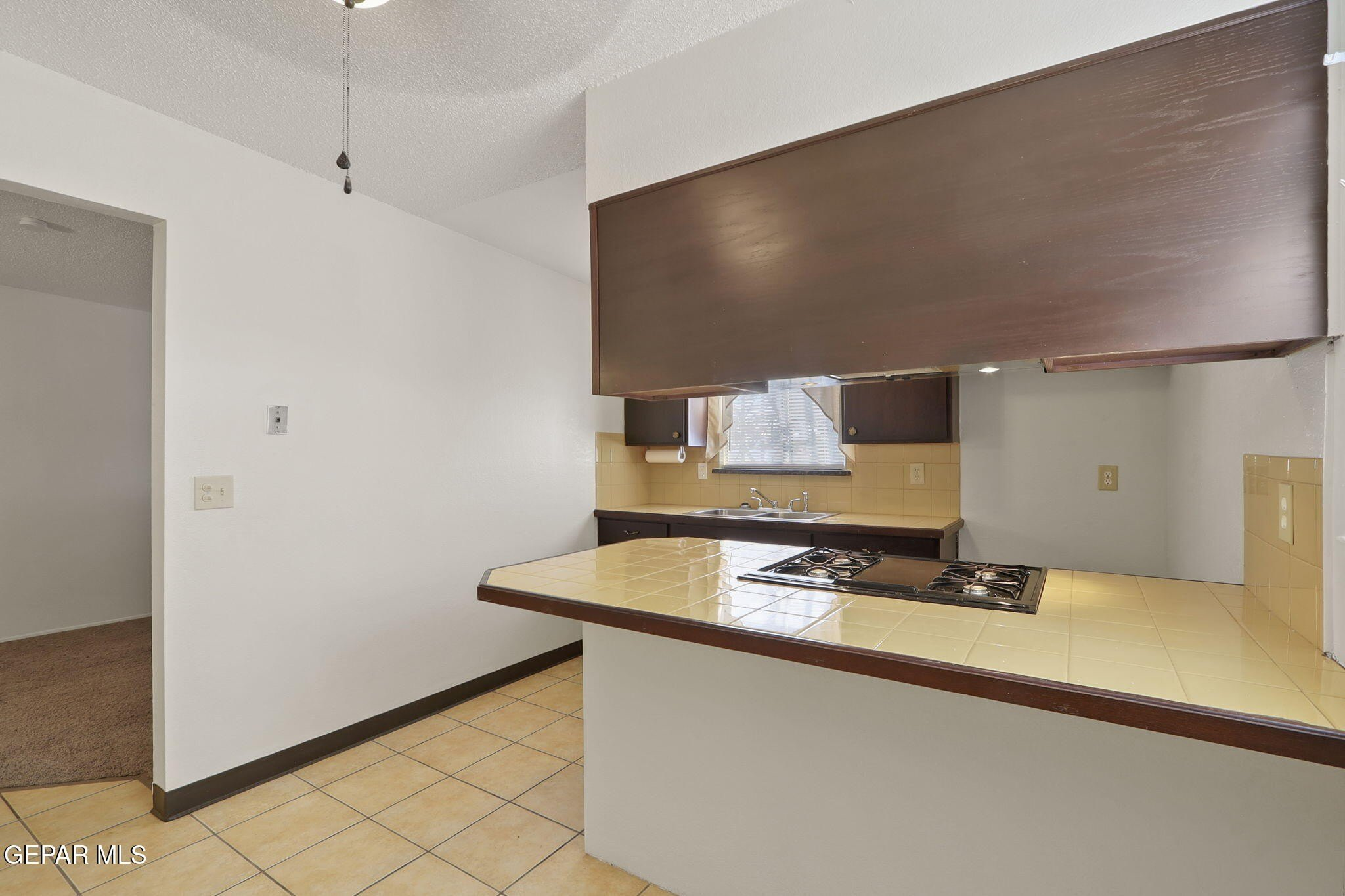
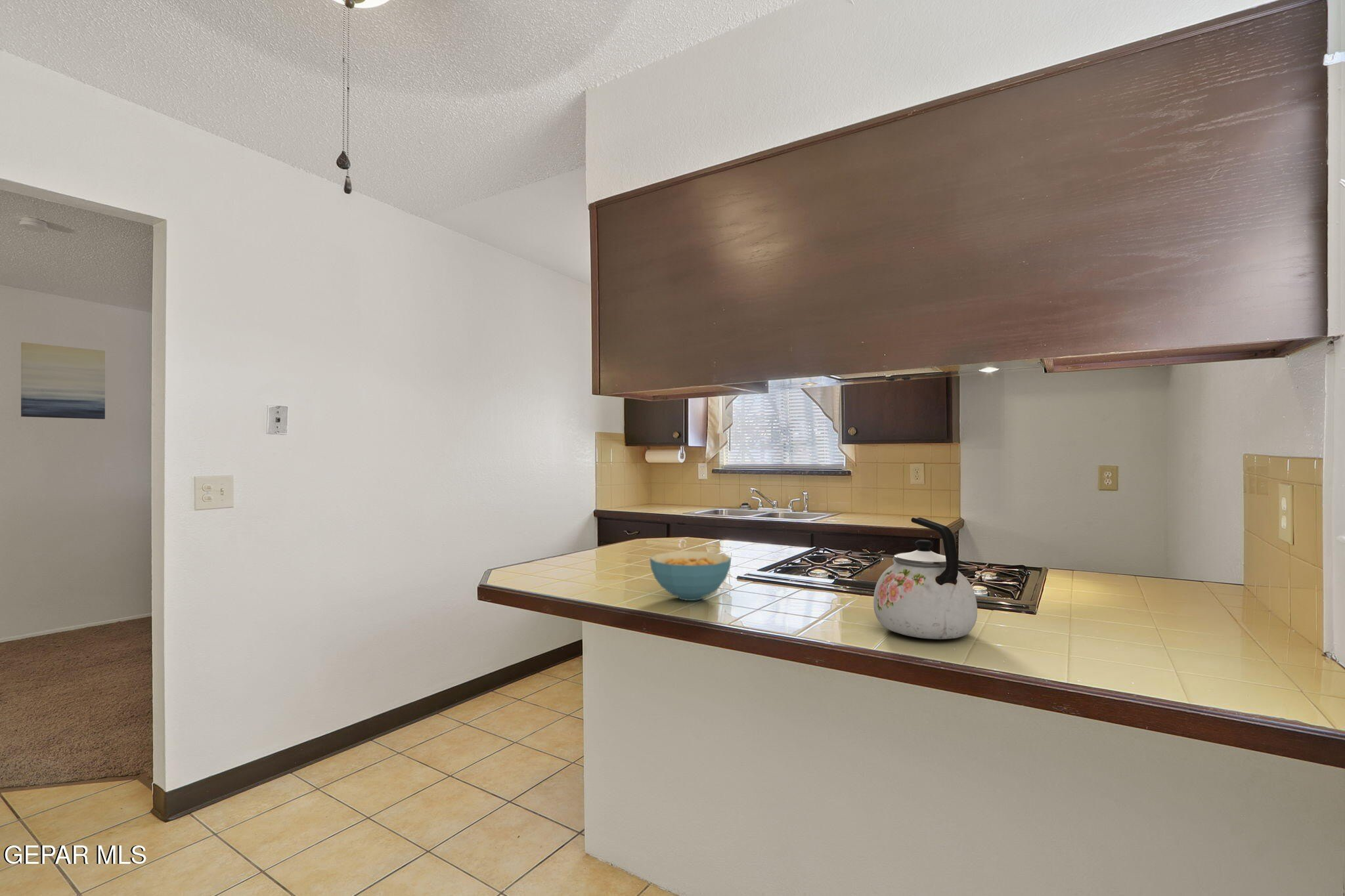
+ kettle (923, 574)
+ wall art (64, 382)
+ cereal bowl (690, 578)
